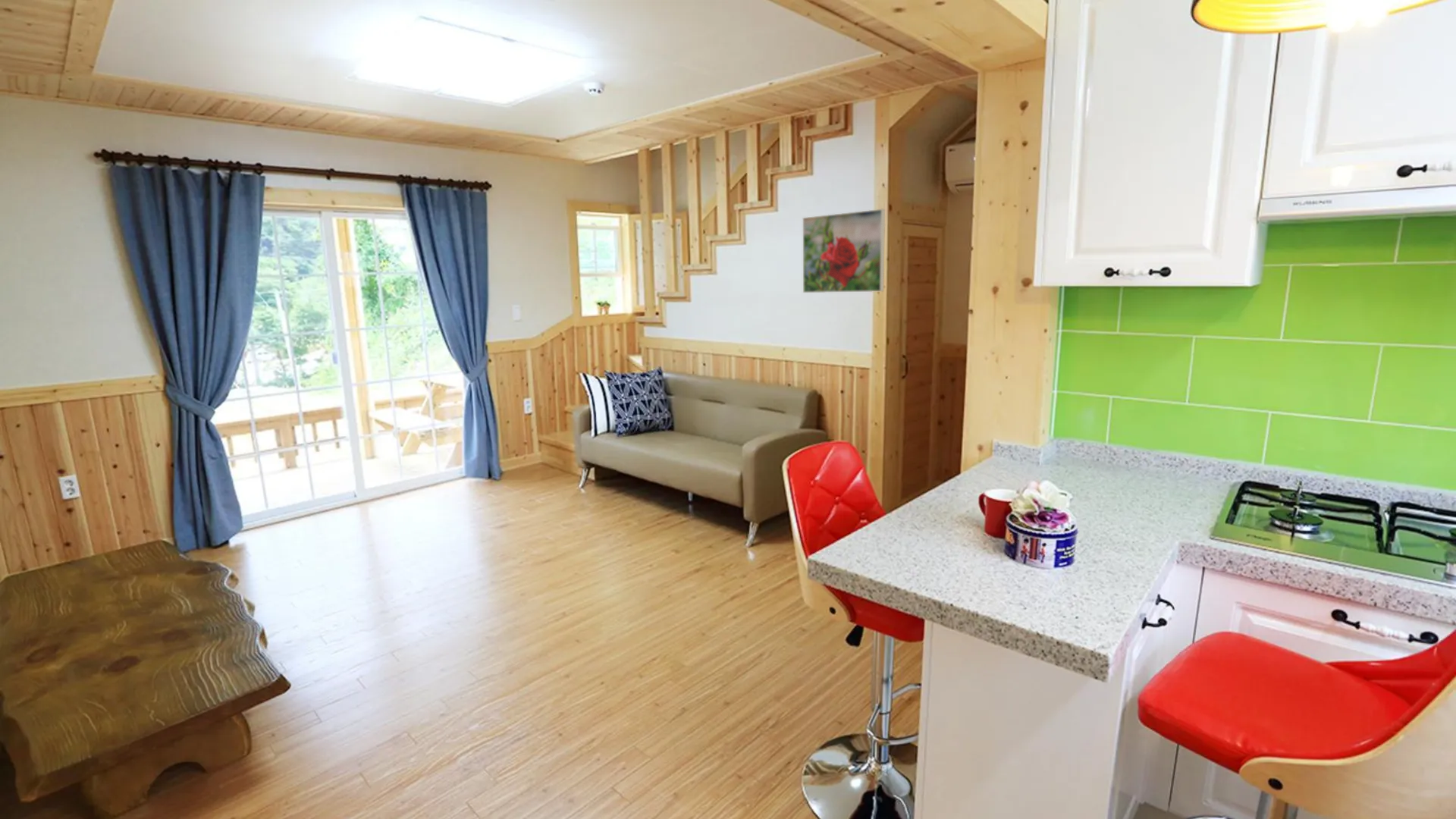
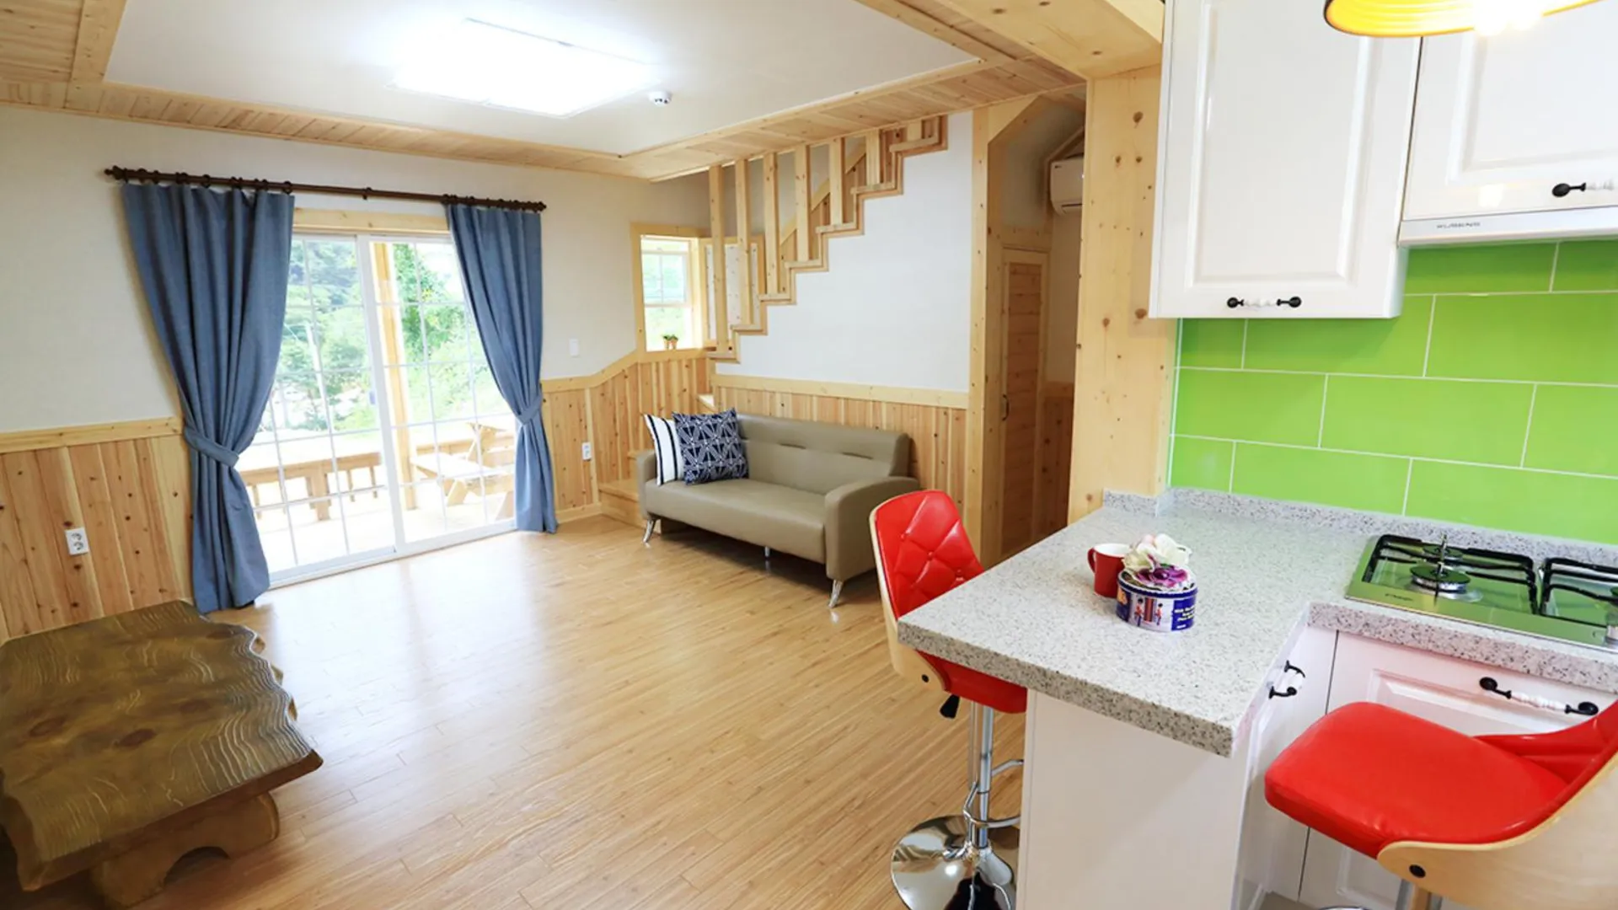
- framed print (842, 253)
